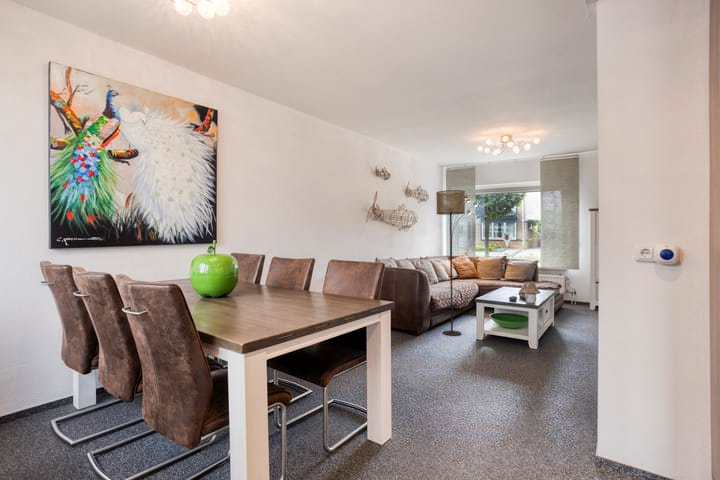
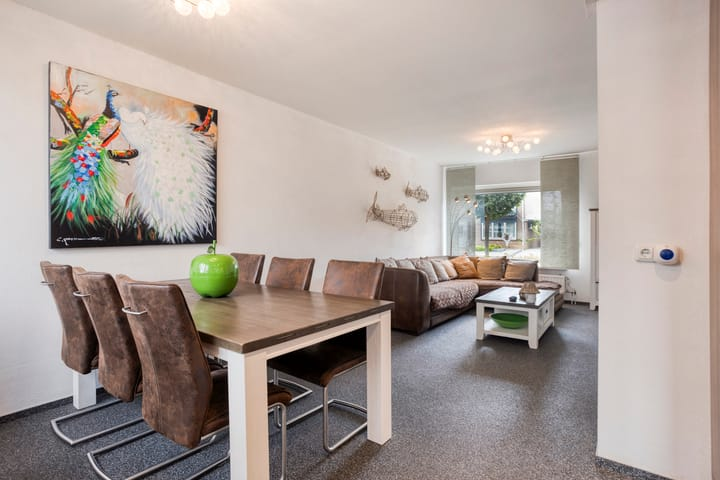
- floor lamp (451, 262)
